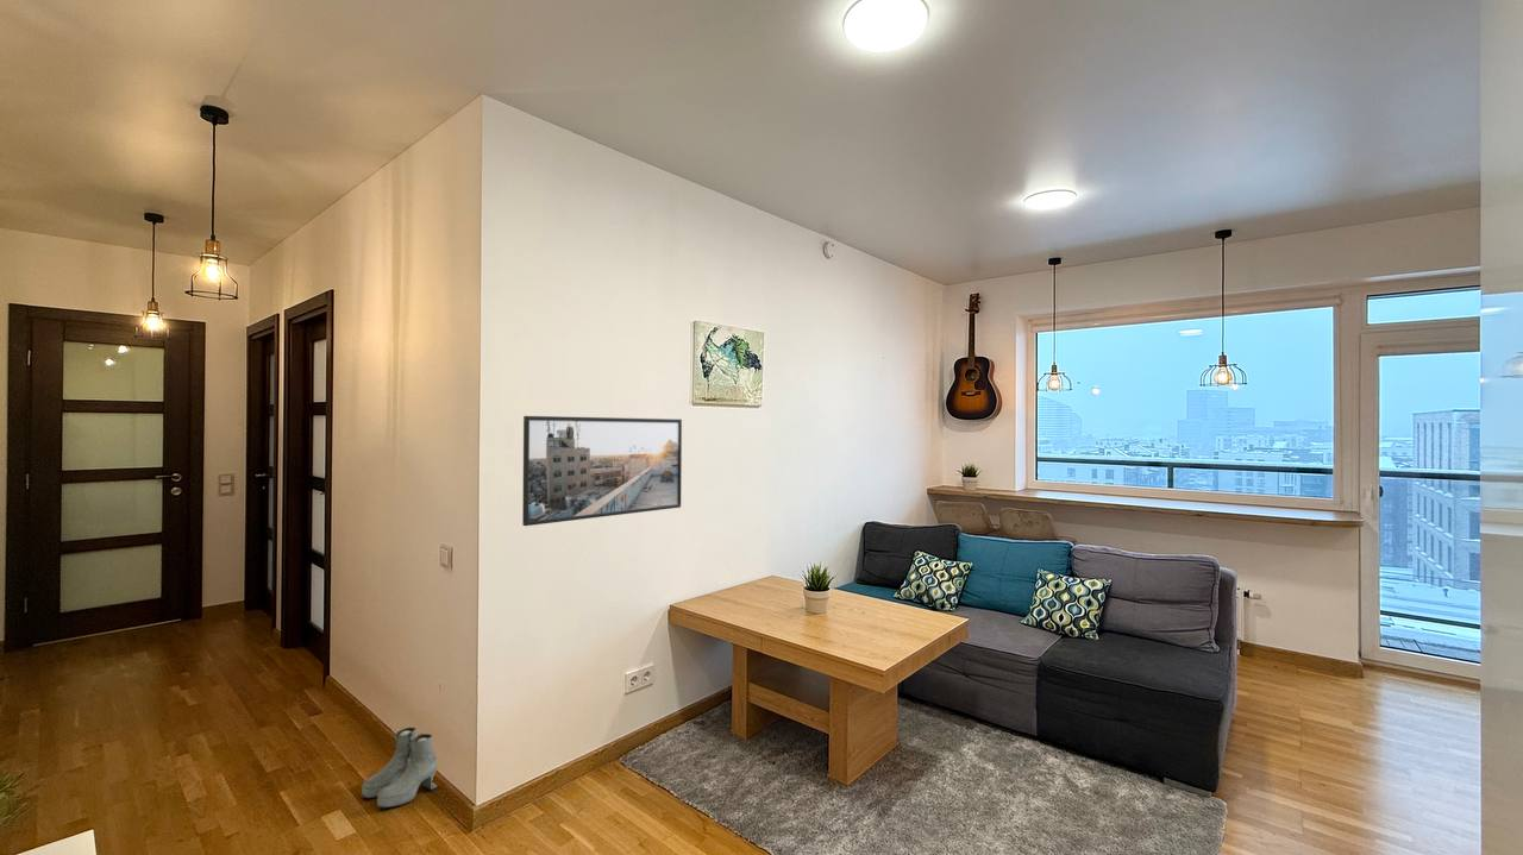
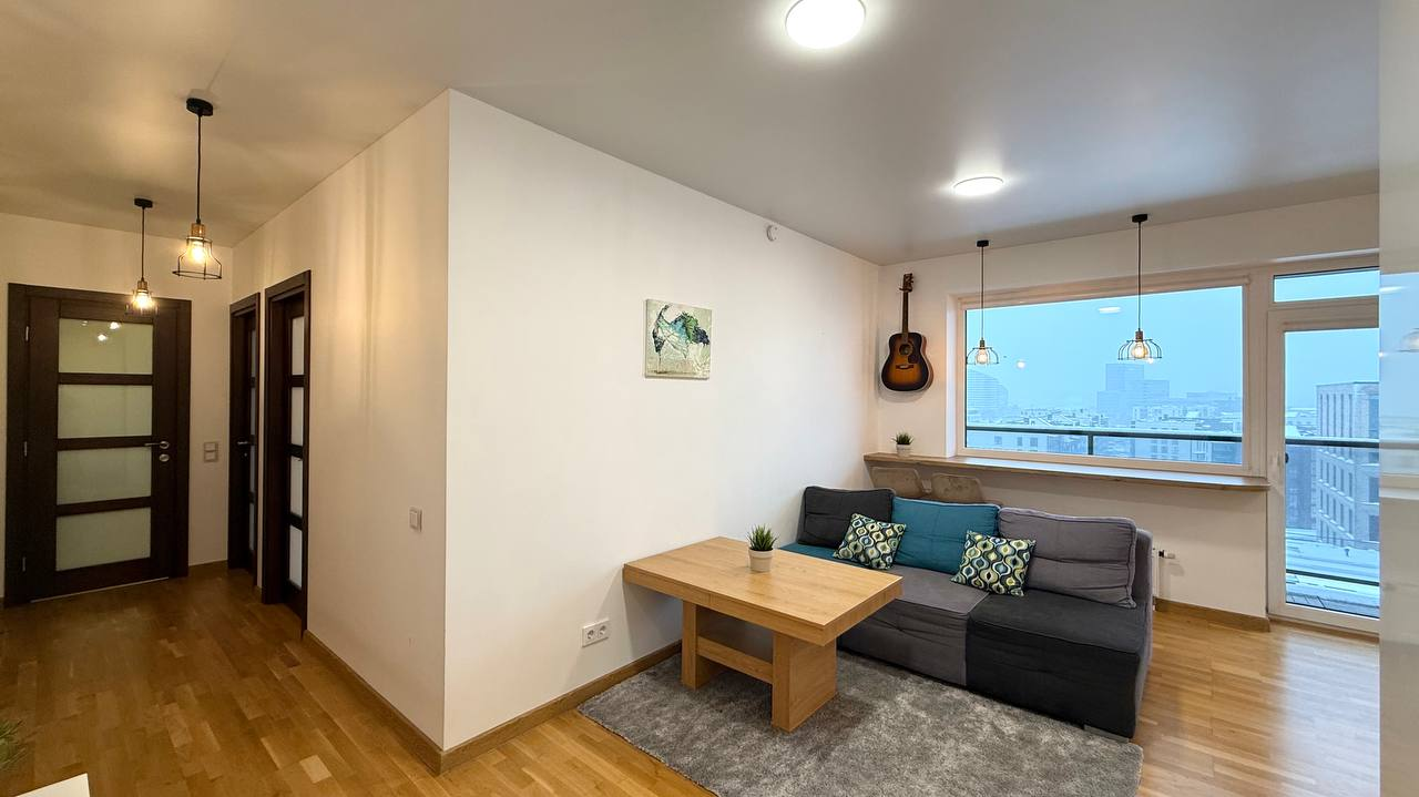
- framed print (610, 466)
- boots (402, 763)
